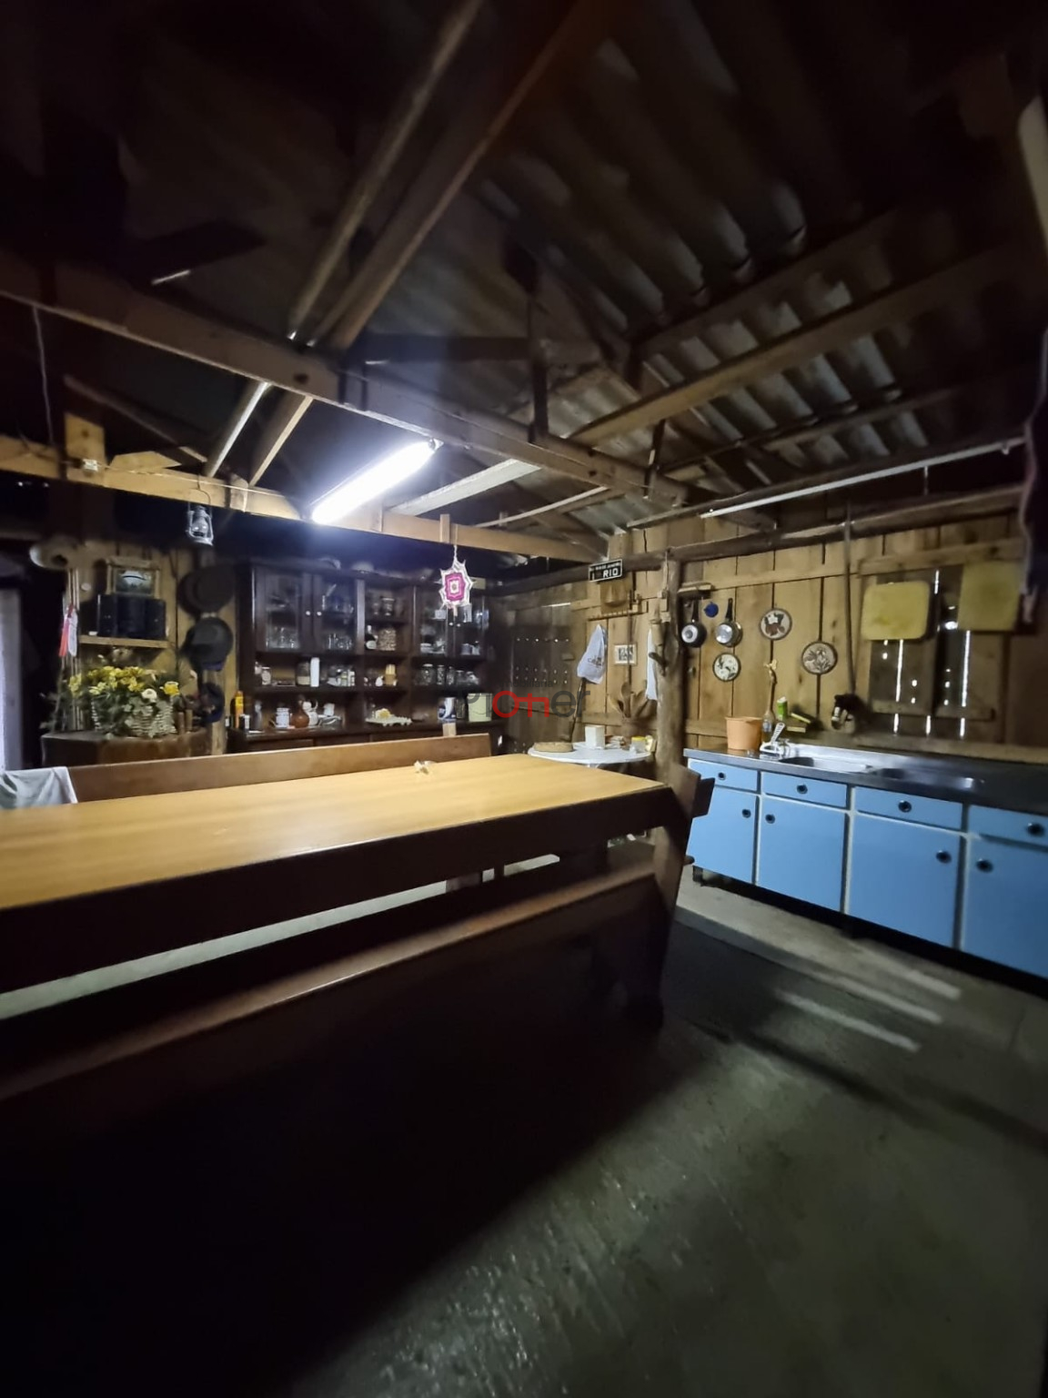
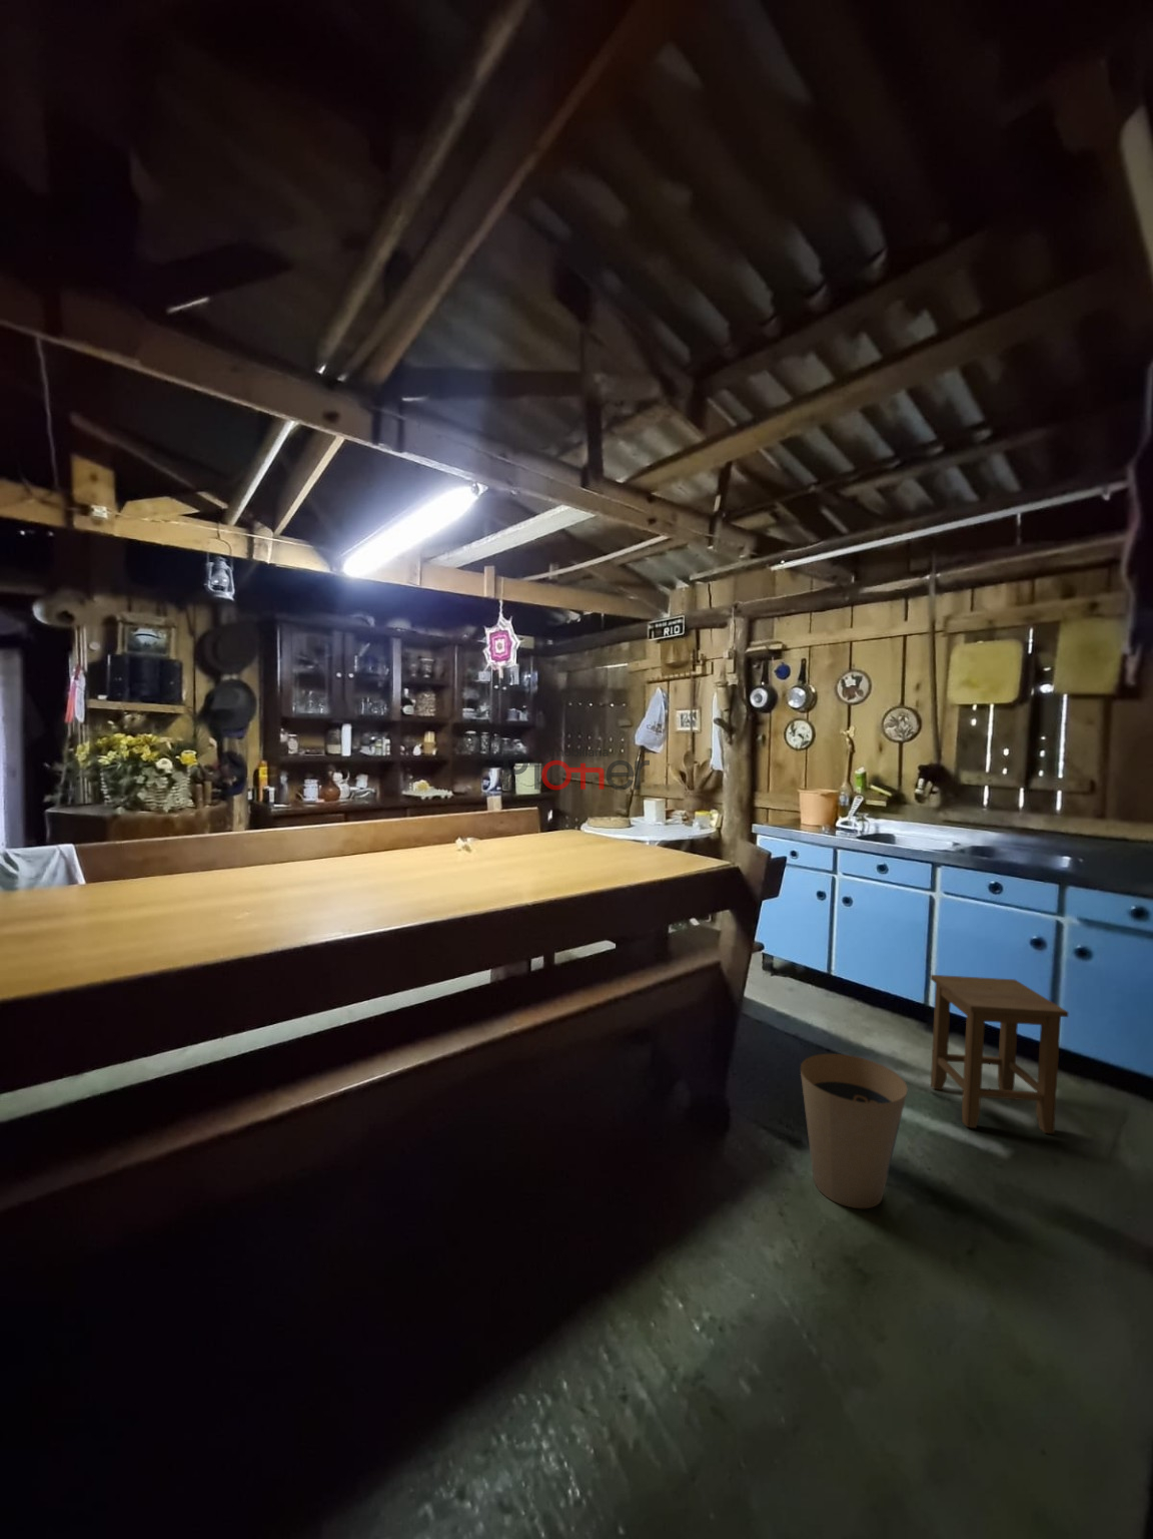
+ stool (988, 1055)
+ trash can (850, 1131)
